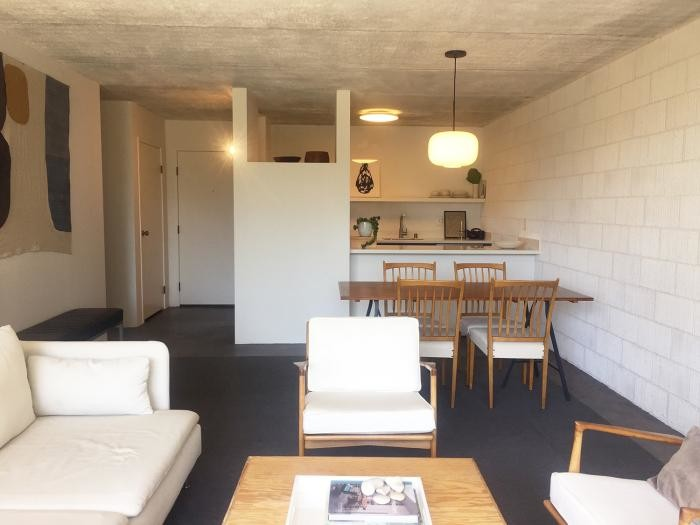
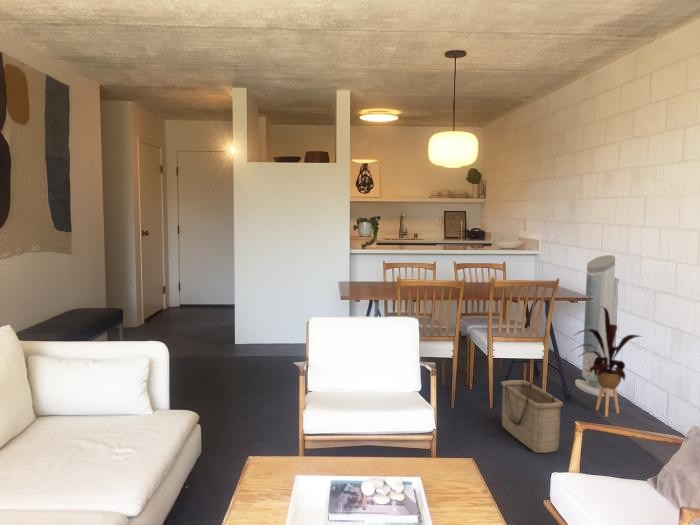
+ basket (529, 414)
+ air purifier (598, 322)
+ house plant (603, 358)
